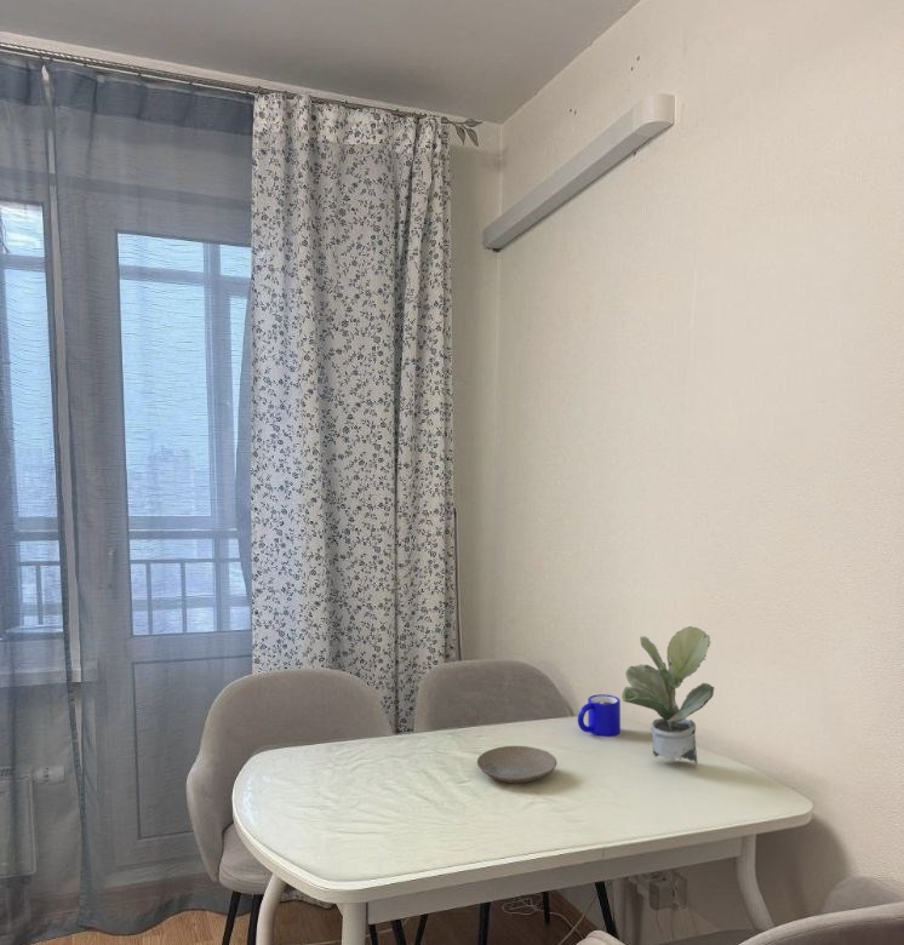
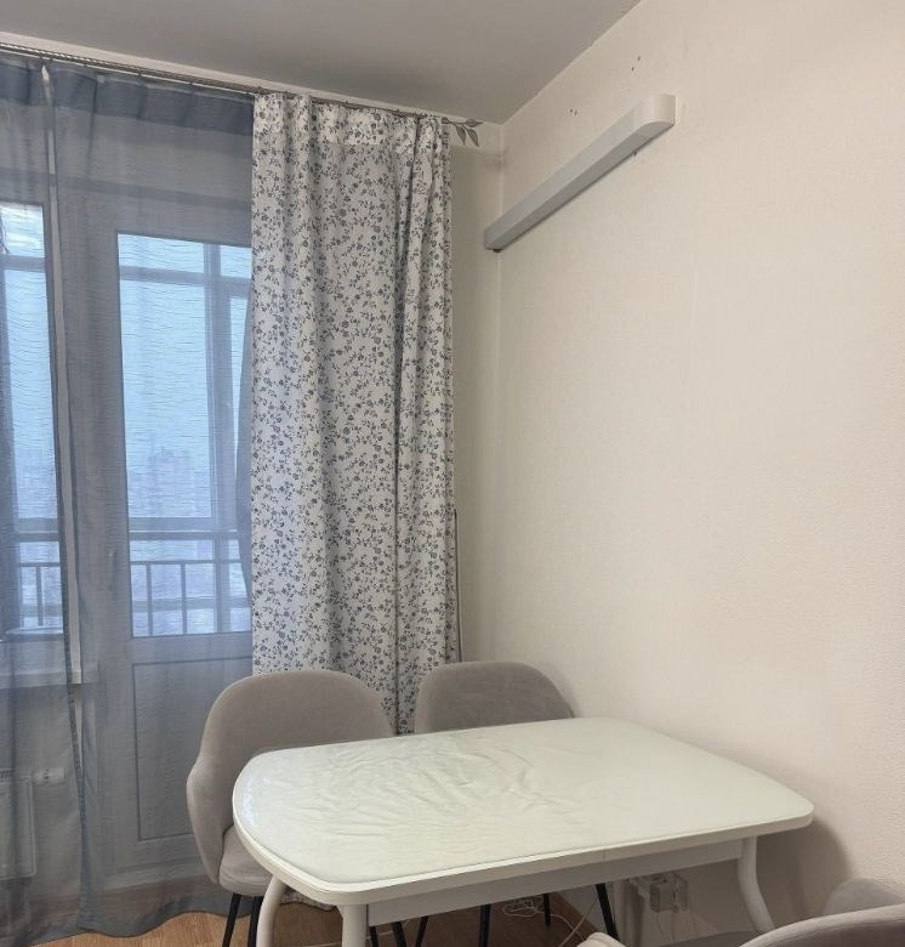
- plate (516, 767)
- mug (597, 716)
- potted plant (662, 698)
